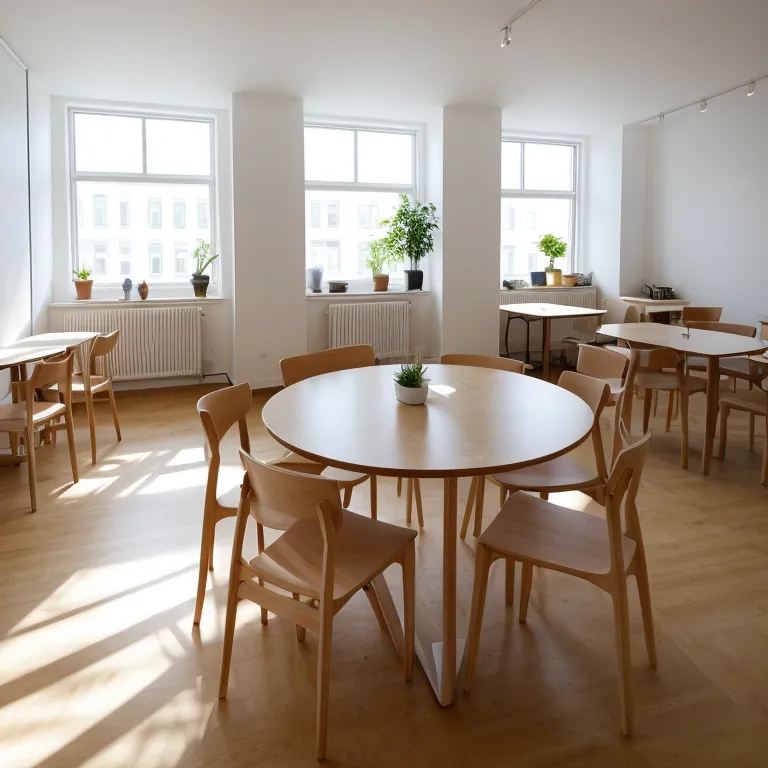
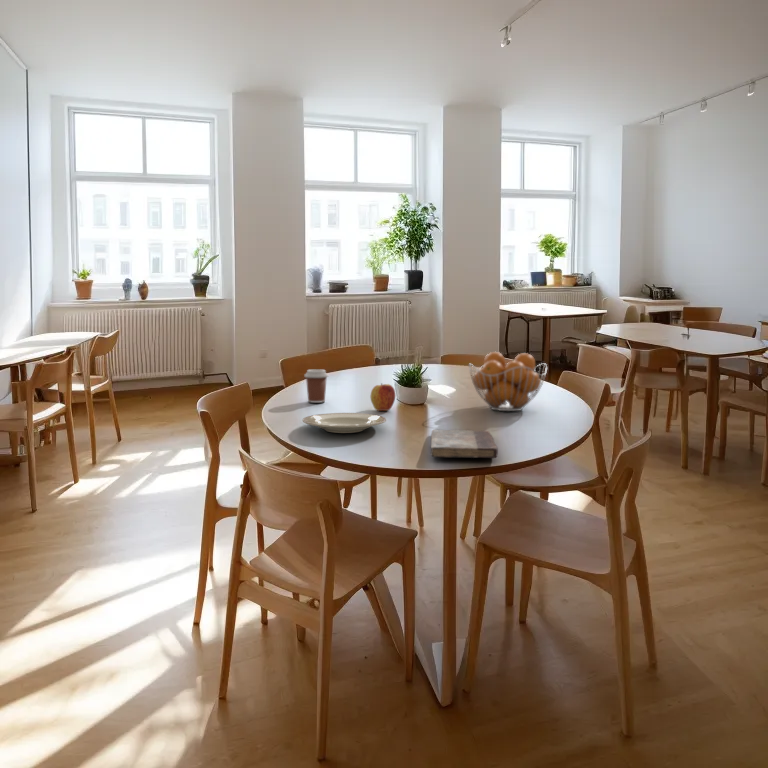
+ coffee cup (316, 385)
+ book (462, 442)
+ apple (382, 396)
+ fruit basket (507, 380)
+ plate (344, 424)
